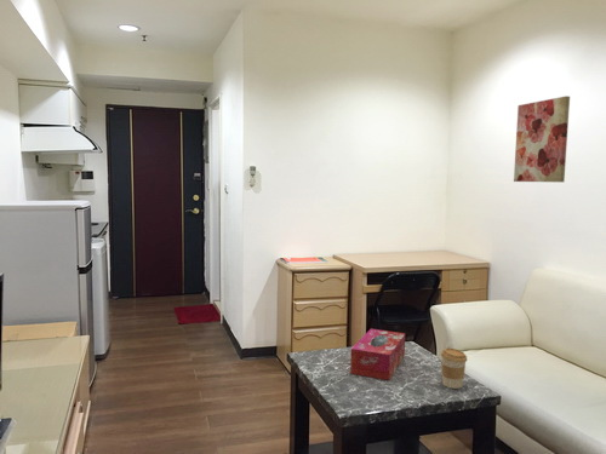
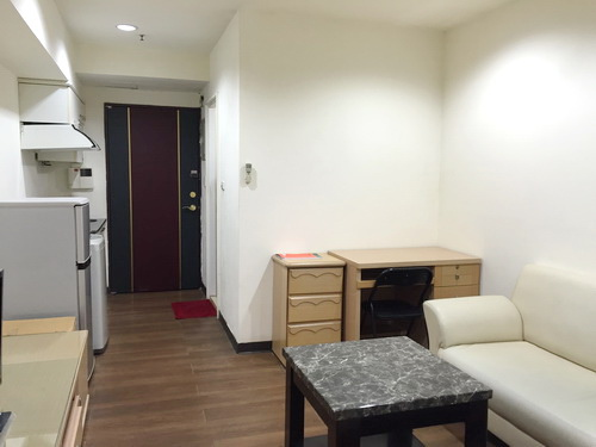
- coffee cup (453, 367)
- wall art (539, 142)
- tissue box (378, 352)
